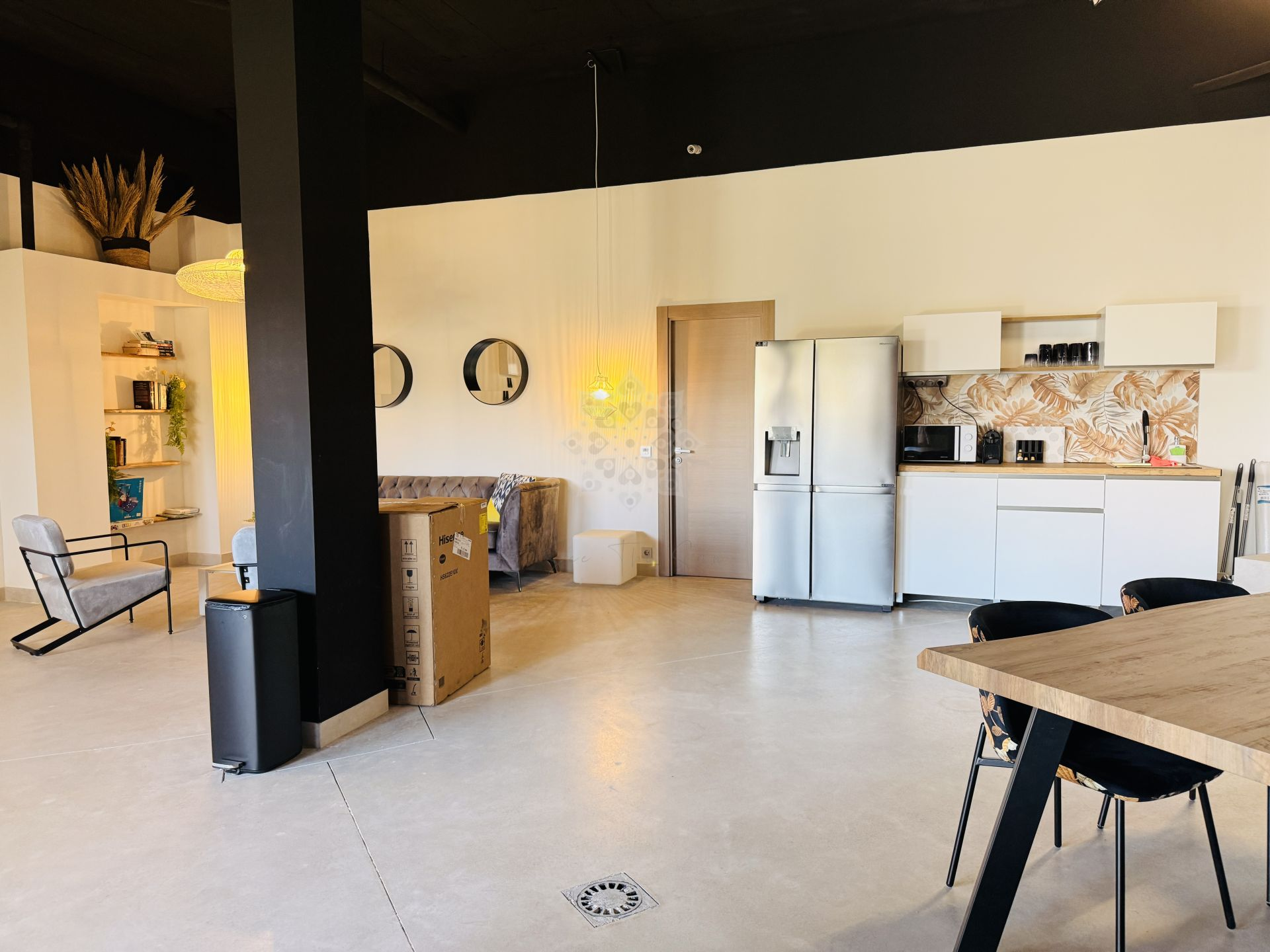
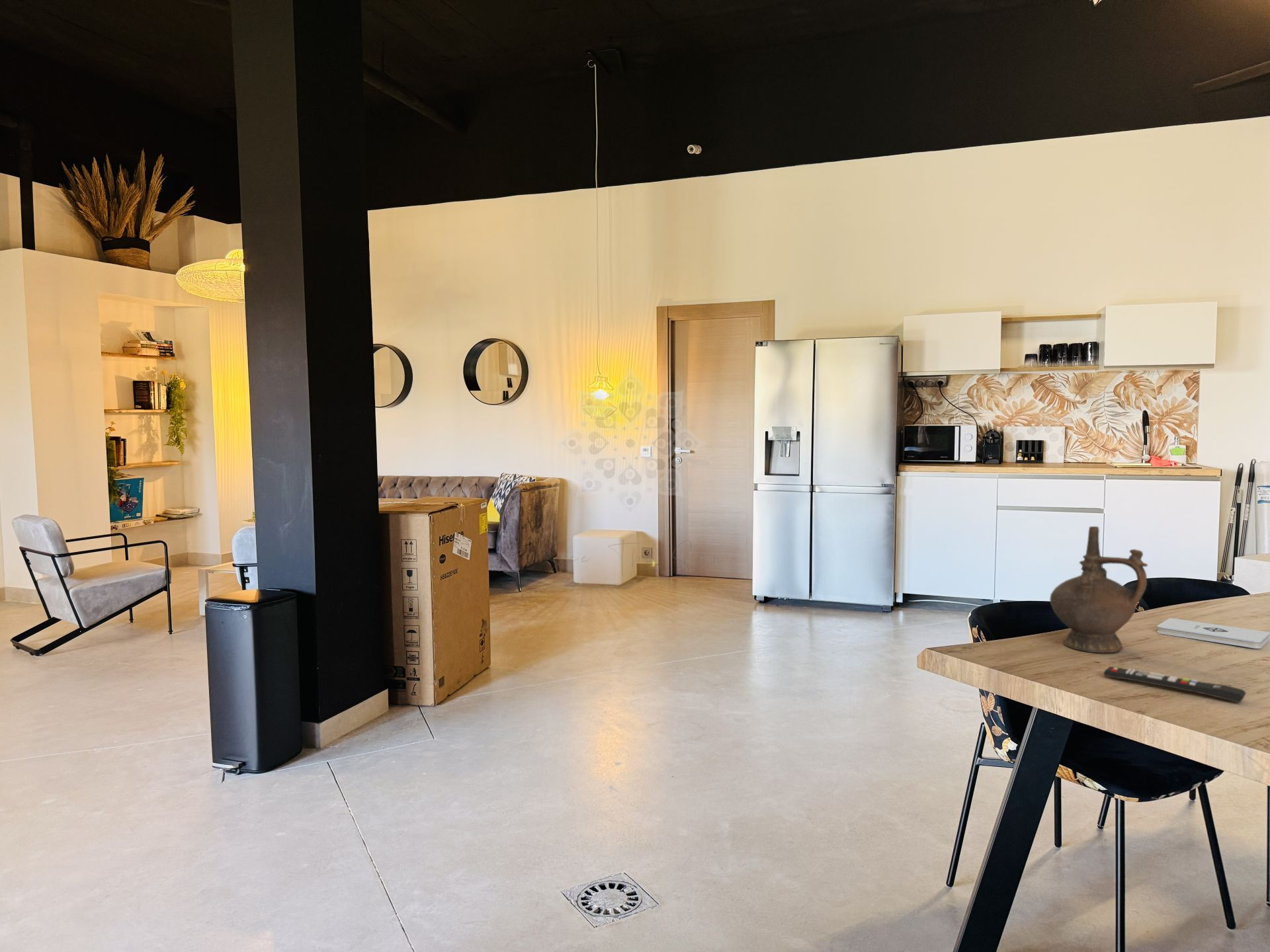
+ notepad (1212, 632)
+ remote control (1171, 683)
+ ceremonial vessel (1098, 587)
